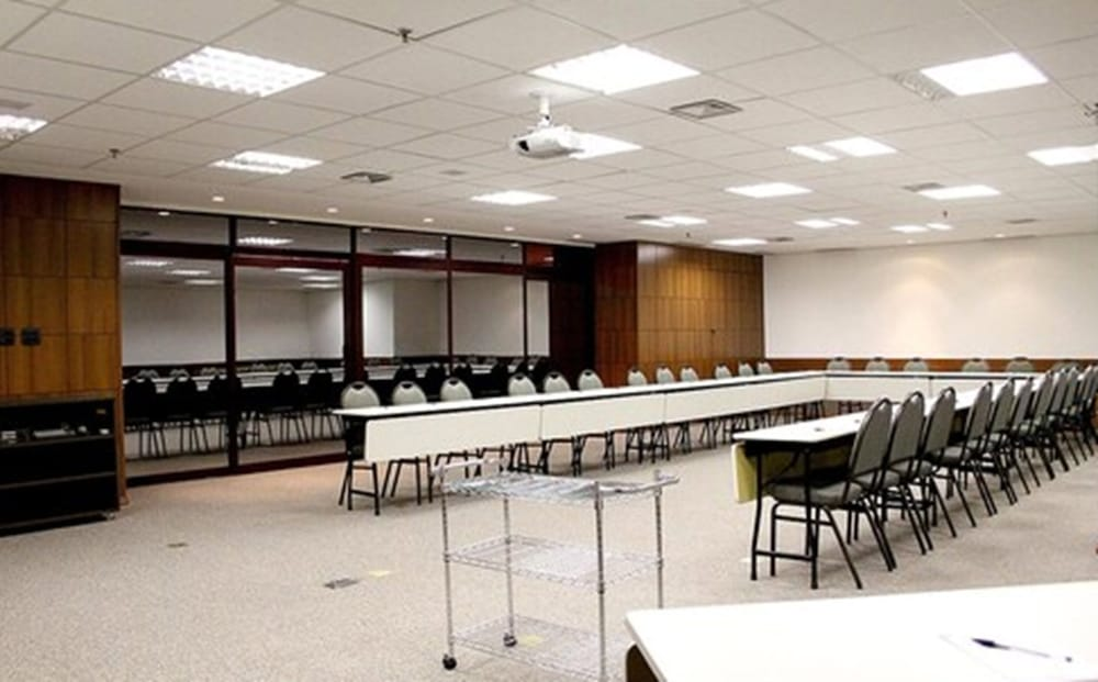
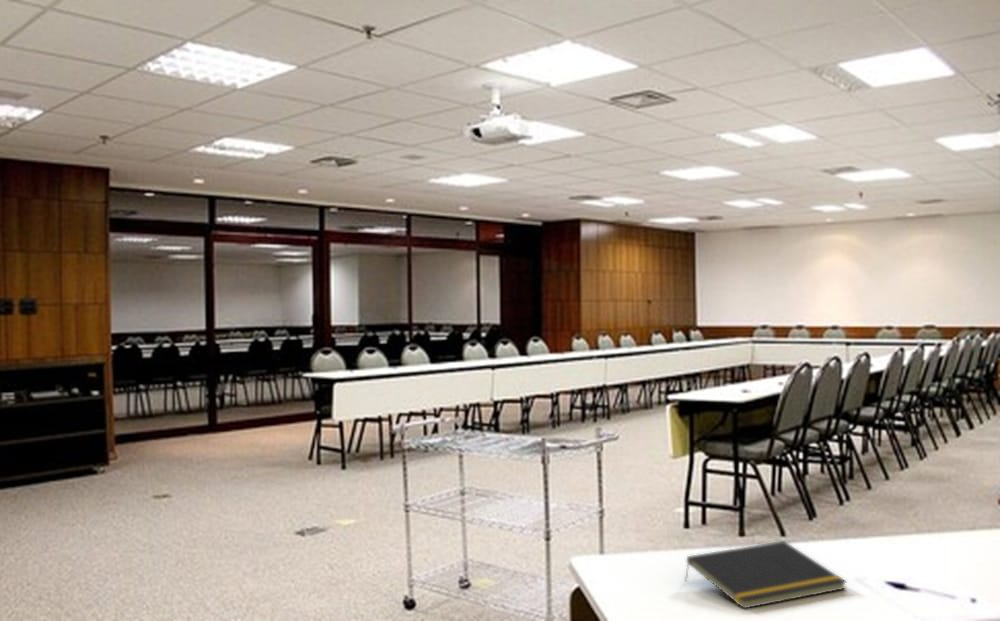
+ notepad (765, 572)
